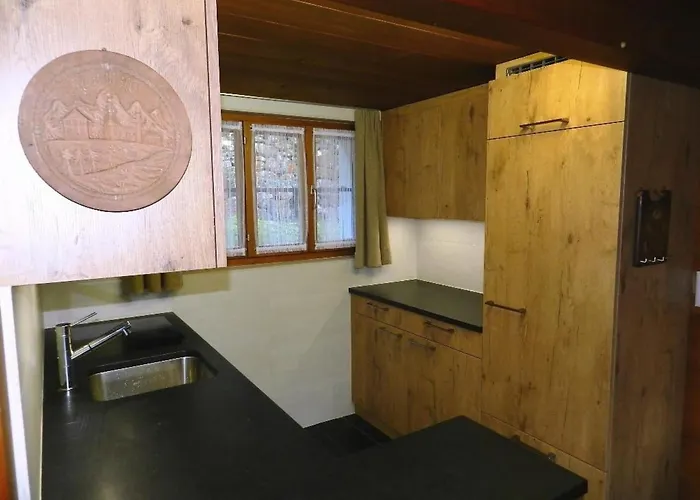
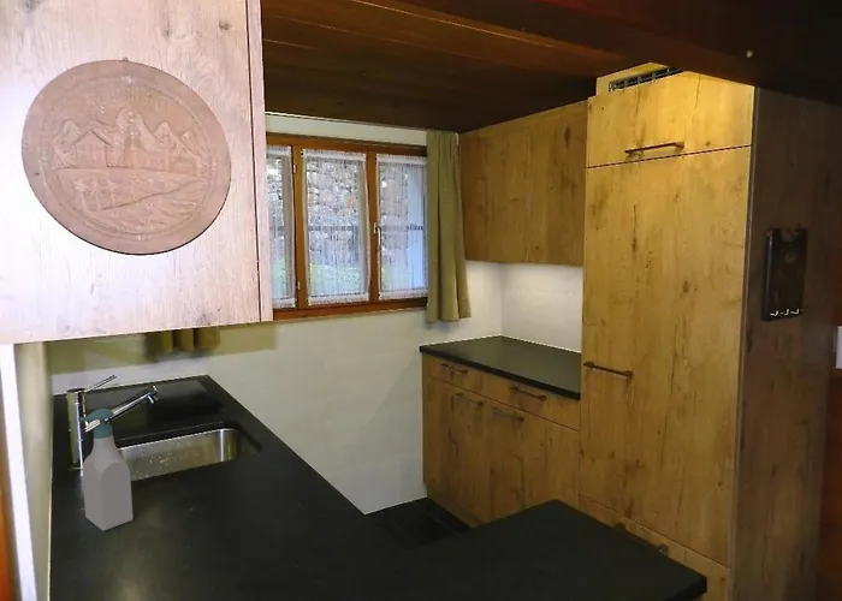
+ soap bottle (101, 465)
